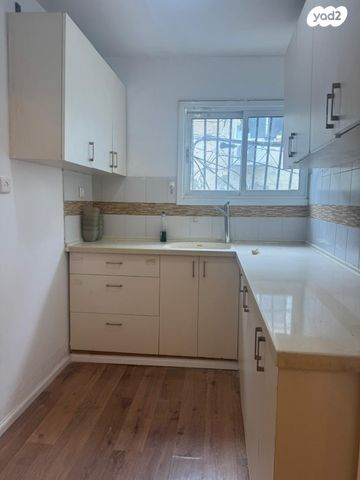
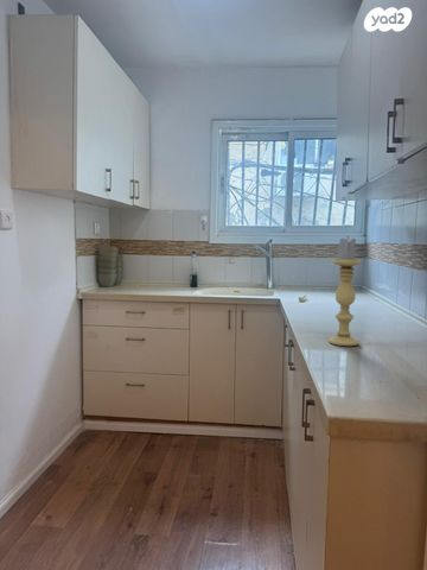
+ candle holder (345, 290)
